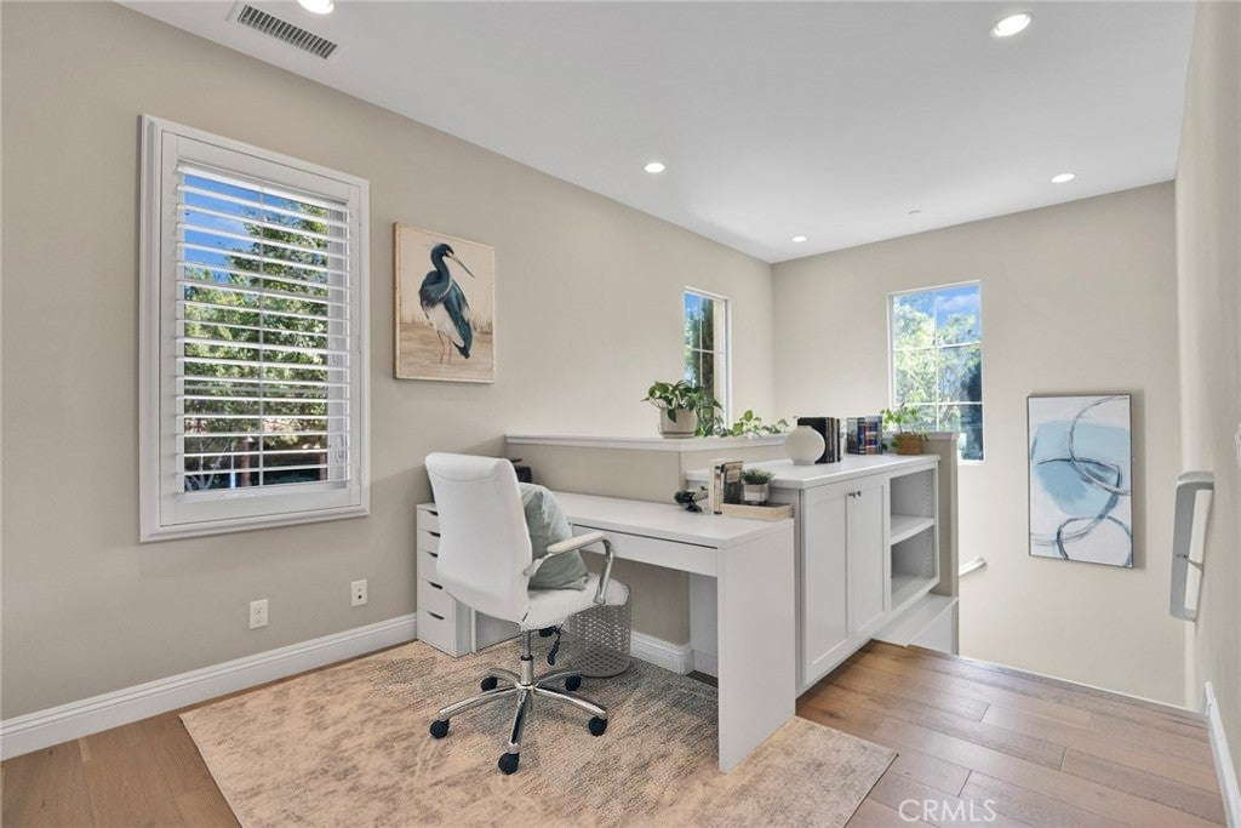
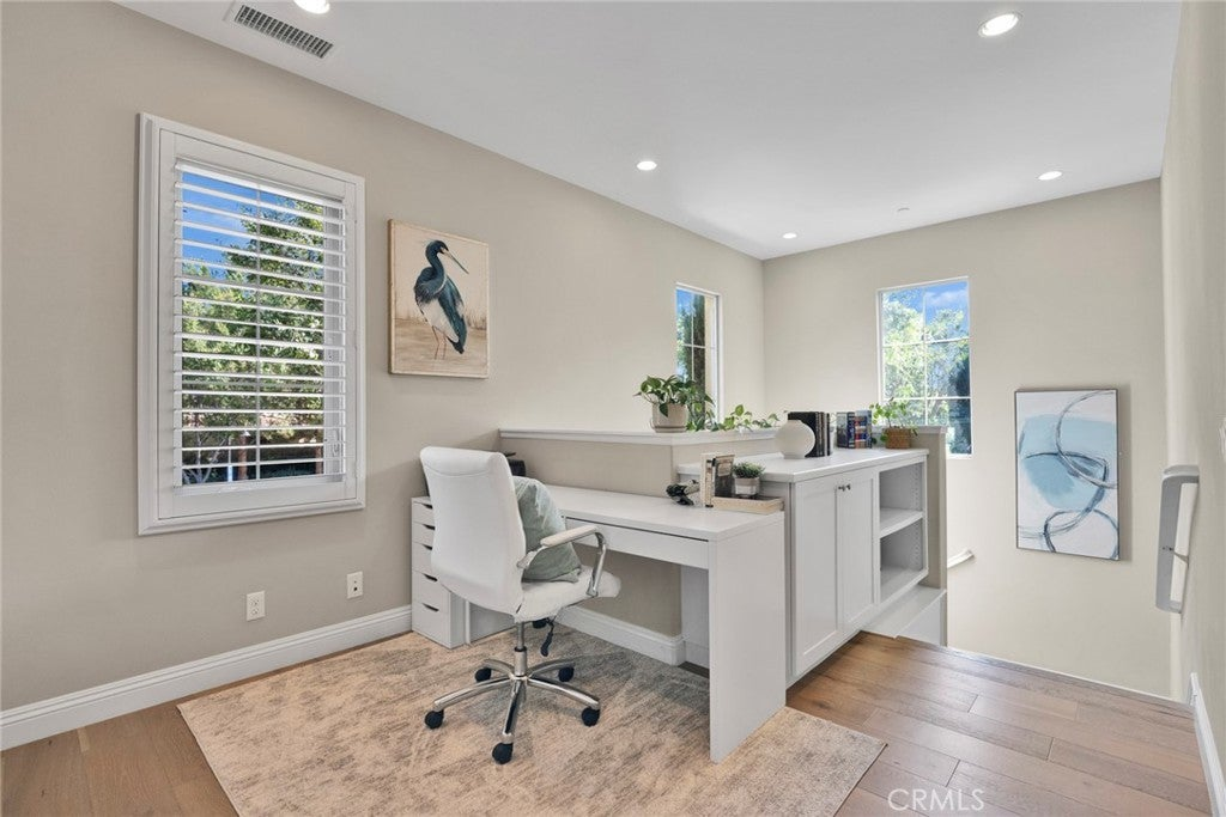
- waste bin (600, 627)
